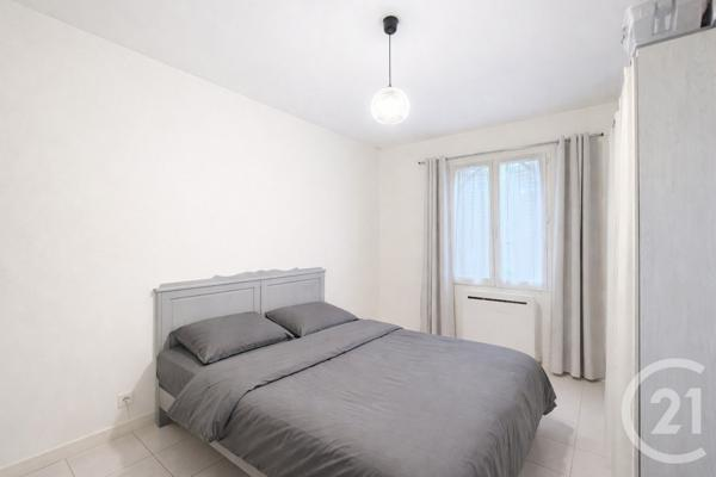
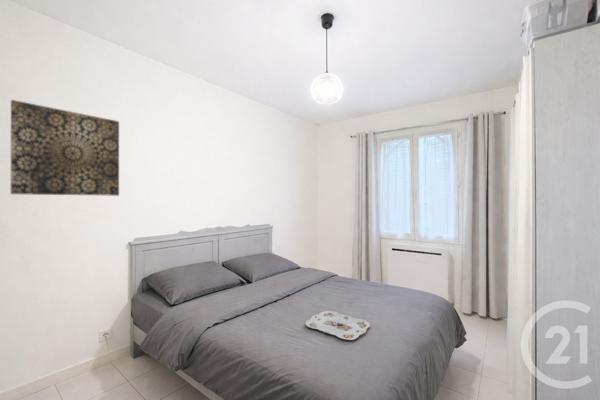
+ serving tray (337, 324)
+ wall art (71, 153)
